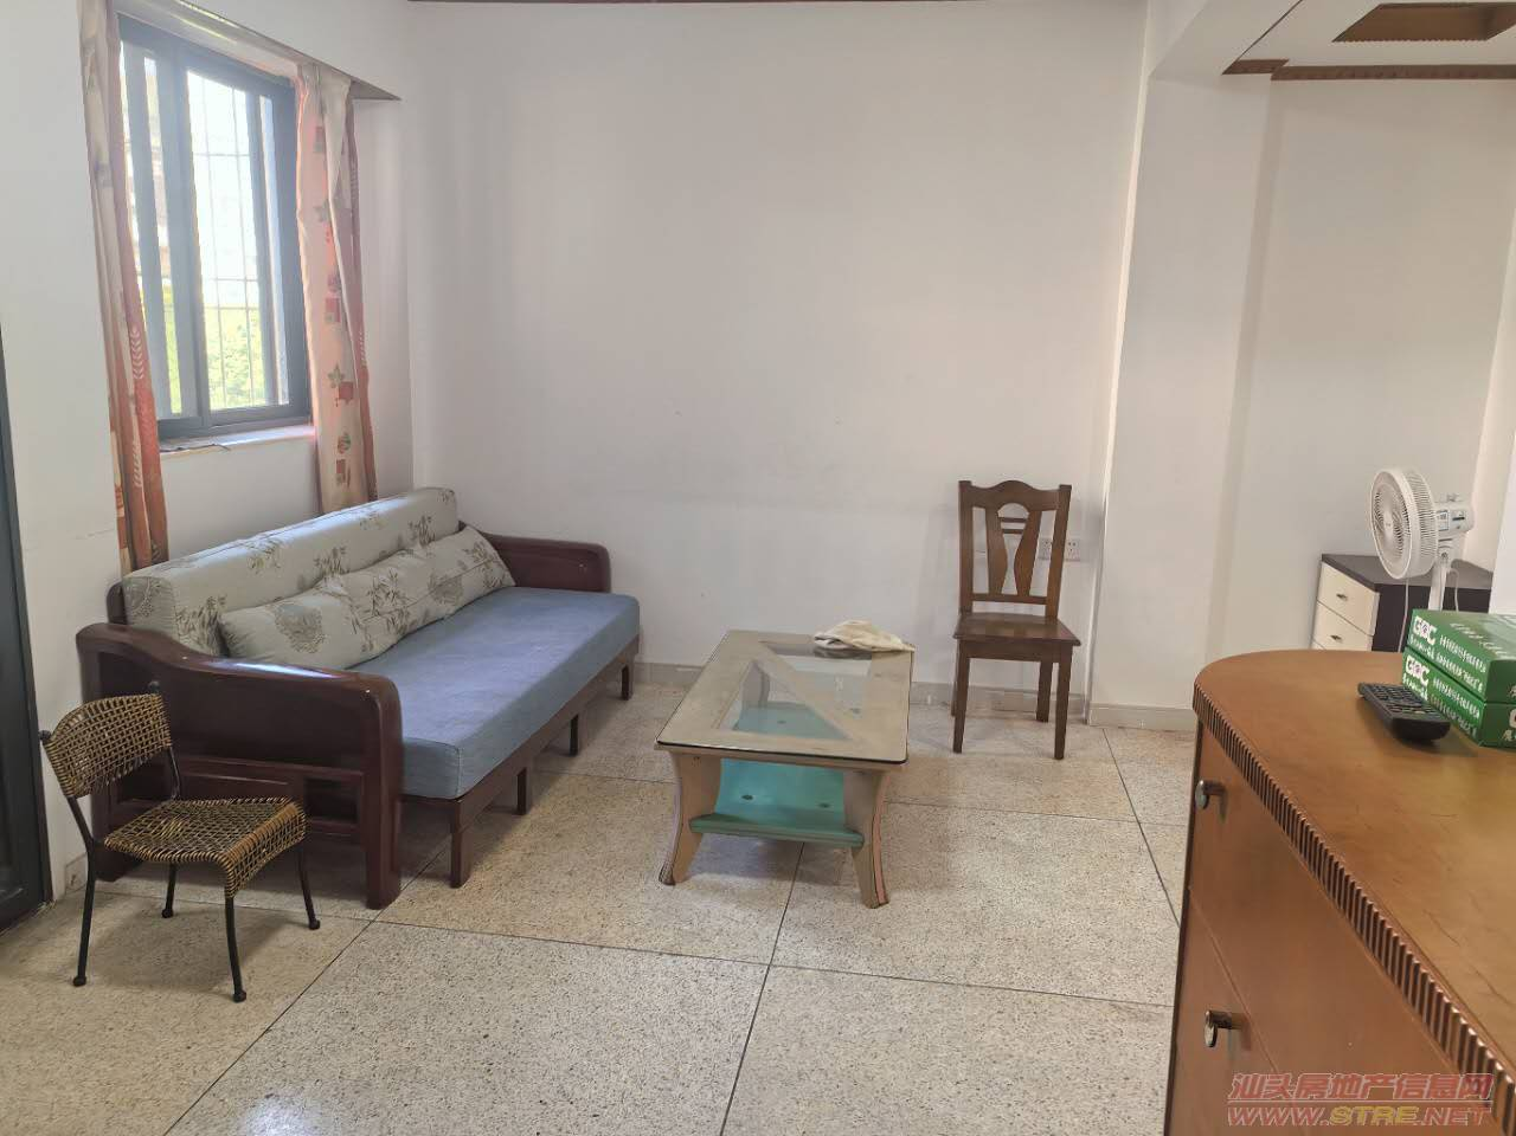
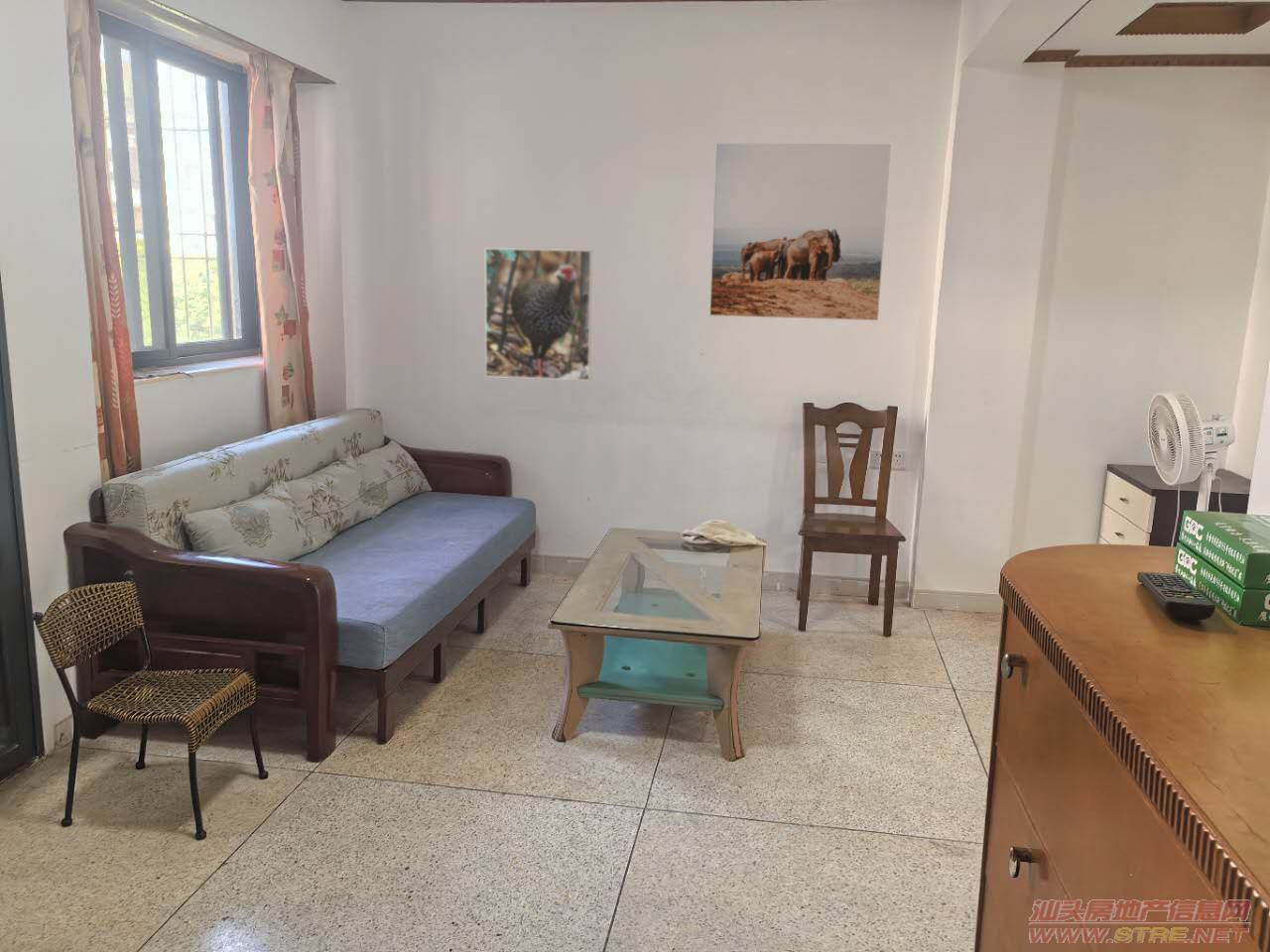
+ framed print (797, 232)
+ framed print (538, 314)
